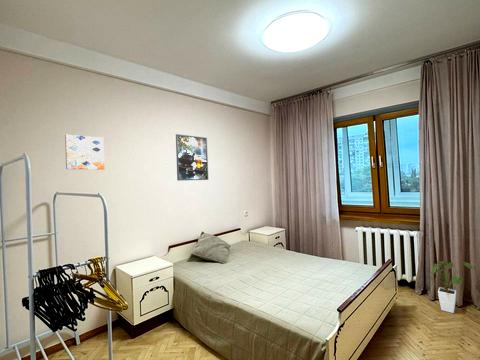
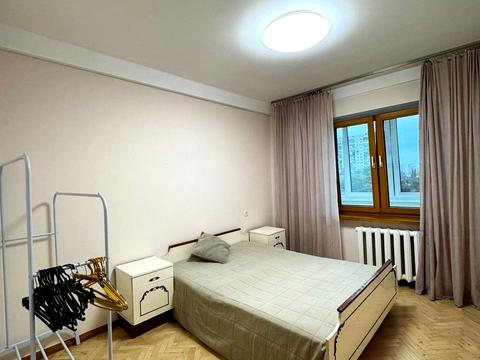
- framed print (192, 158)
- house plant (449, 286)
- wall art (85, 152)
